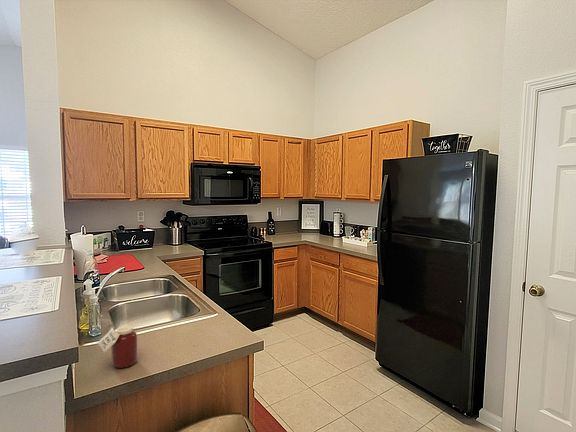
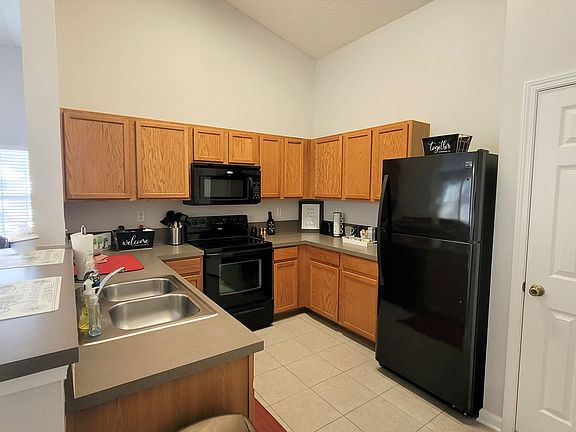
- jar (119, 347)
